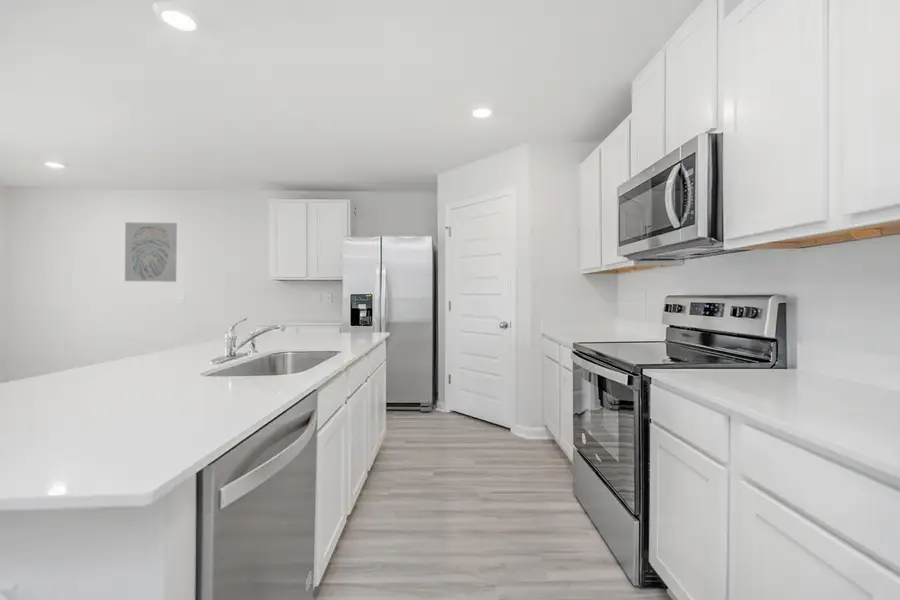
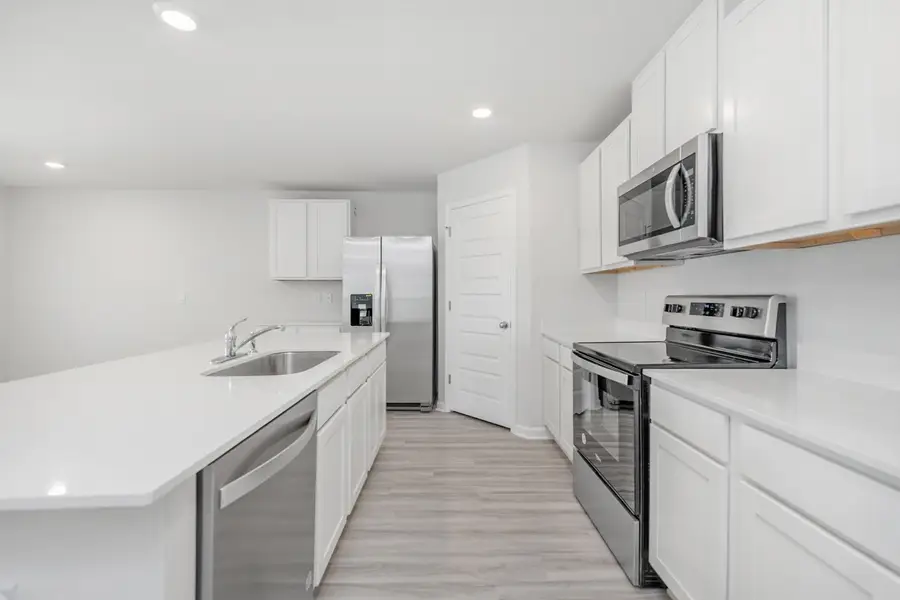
- wall art (150, 252)
